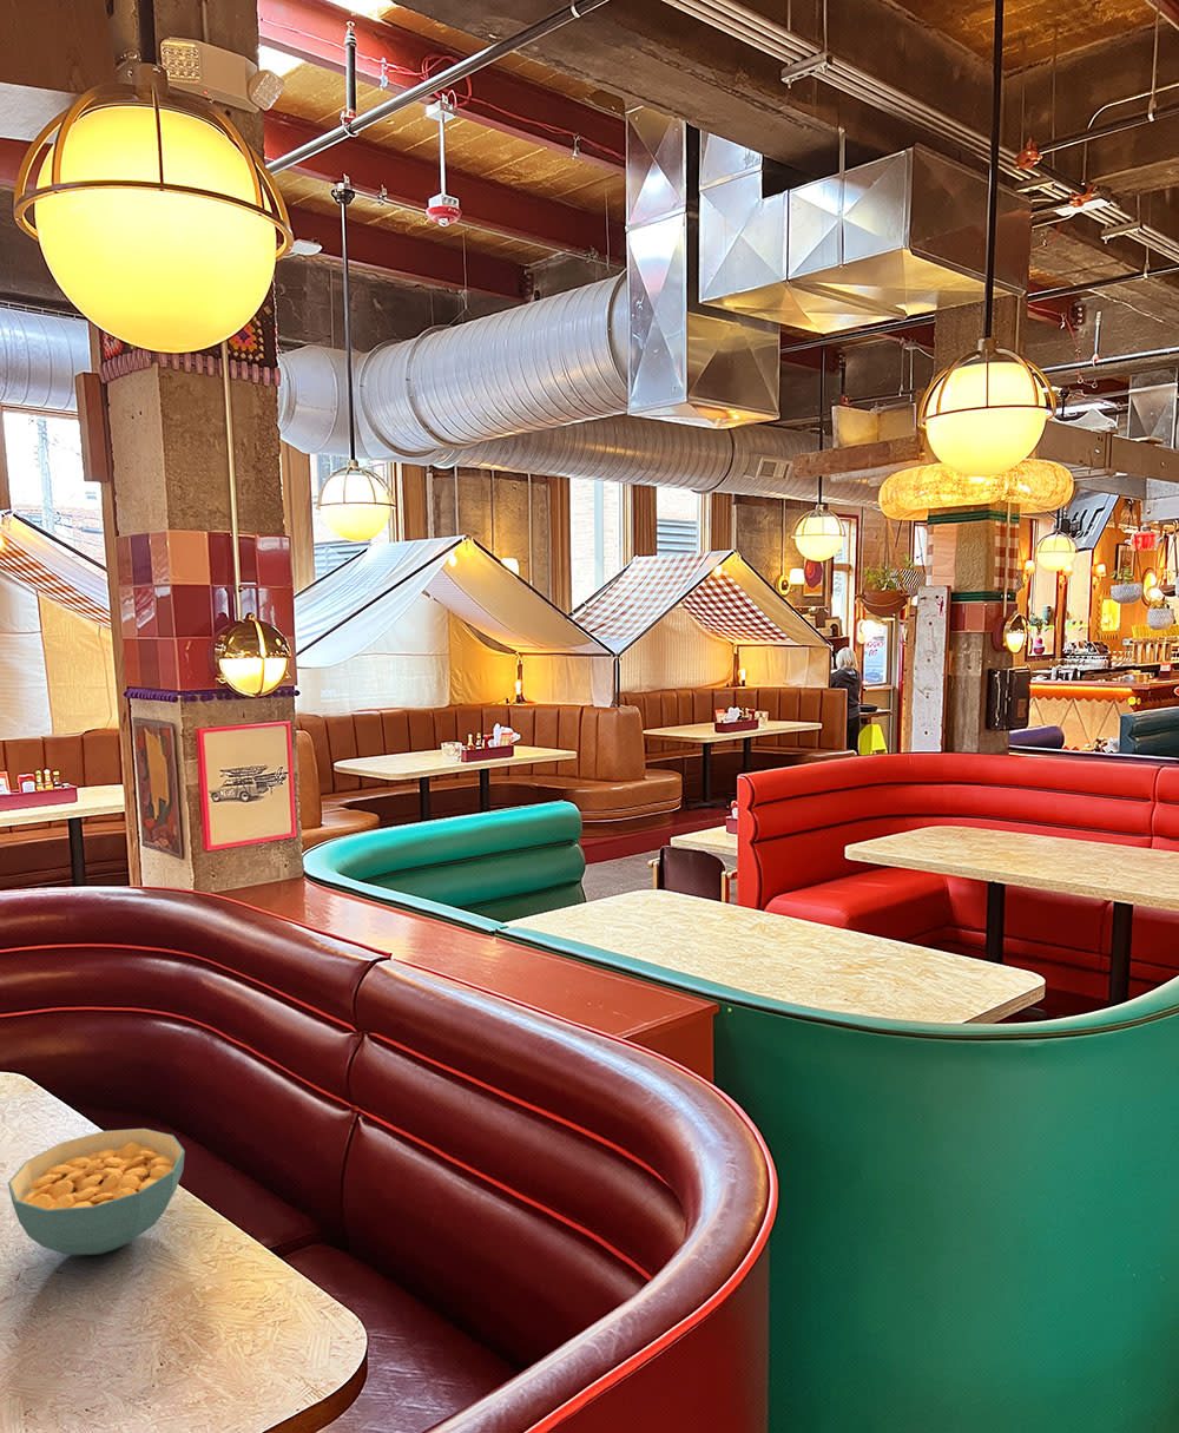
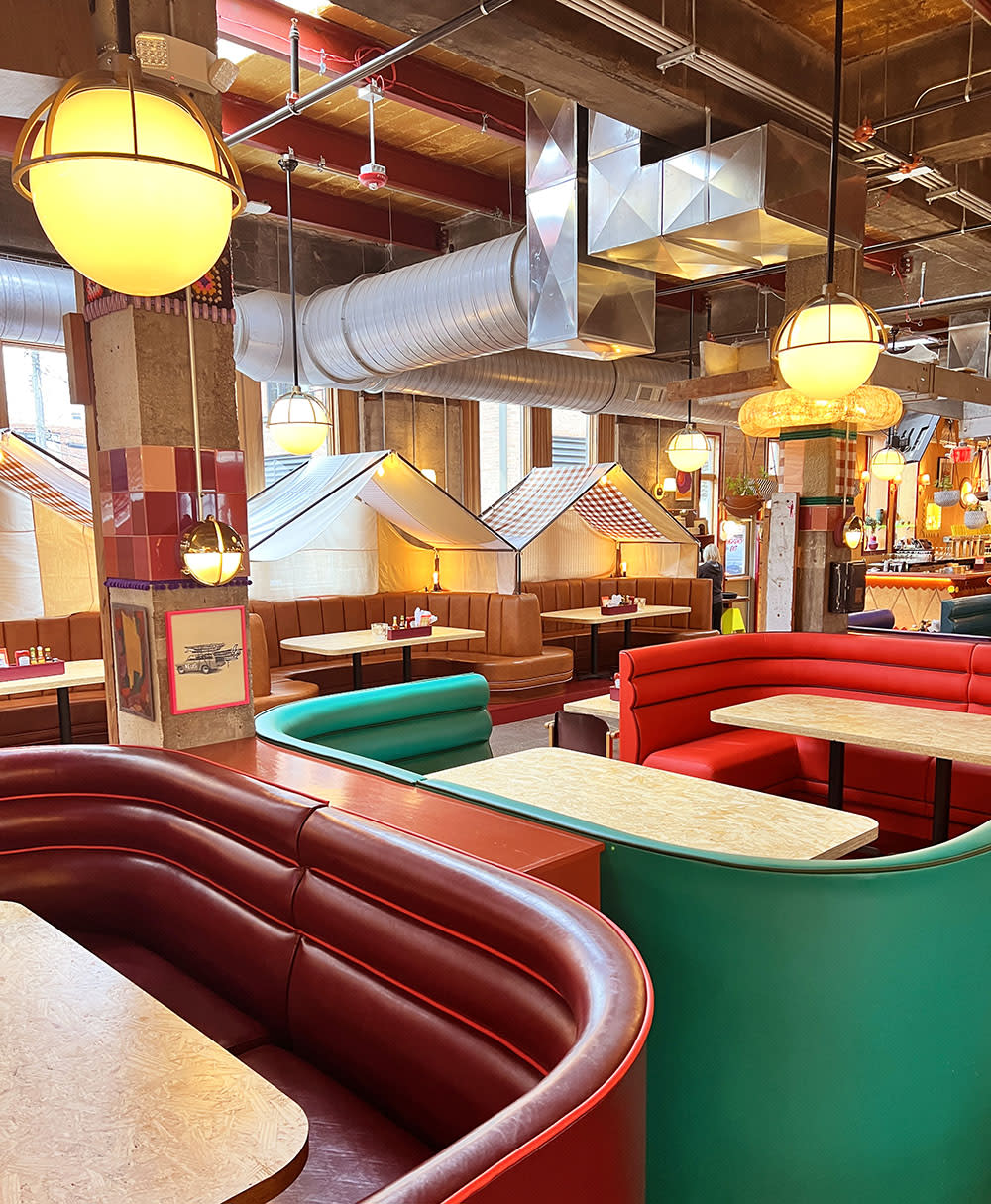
- cereal bowl (100, 1203)
